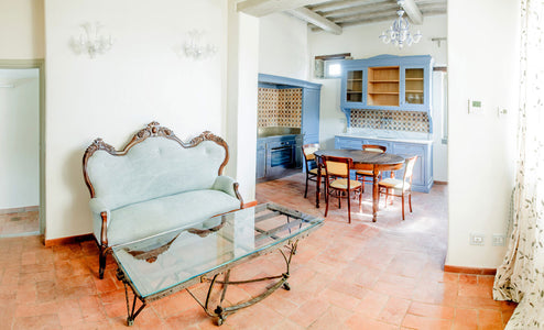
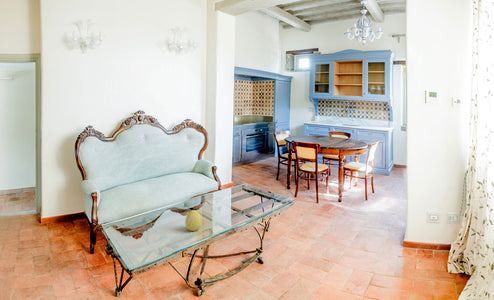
+ decorative egg (193, 219)
